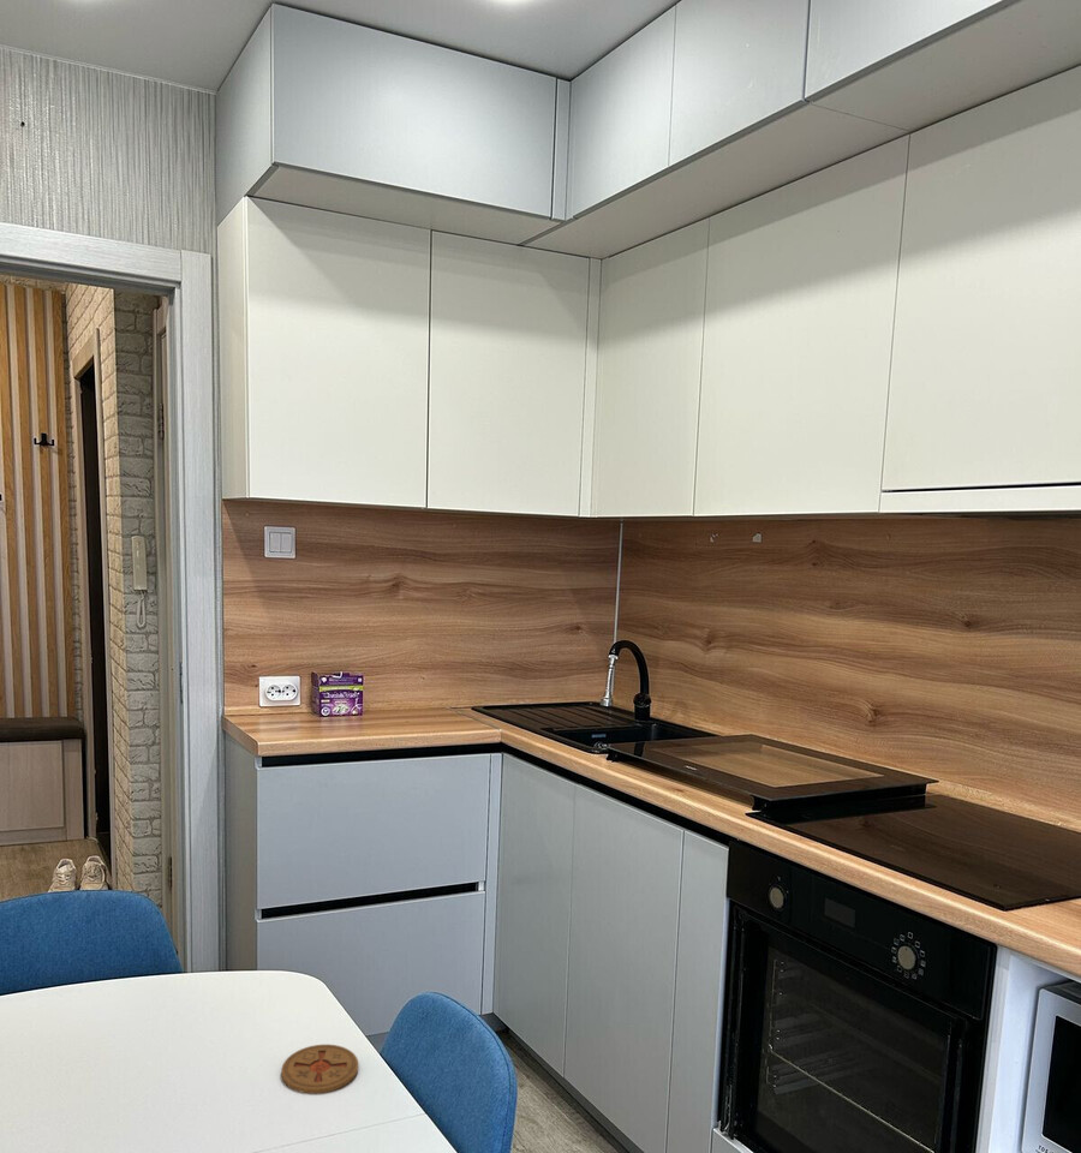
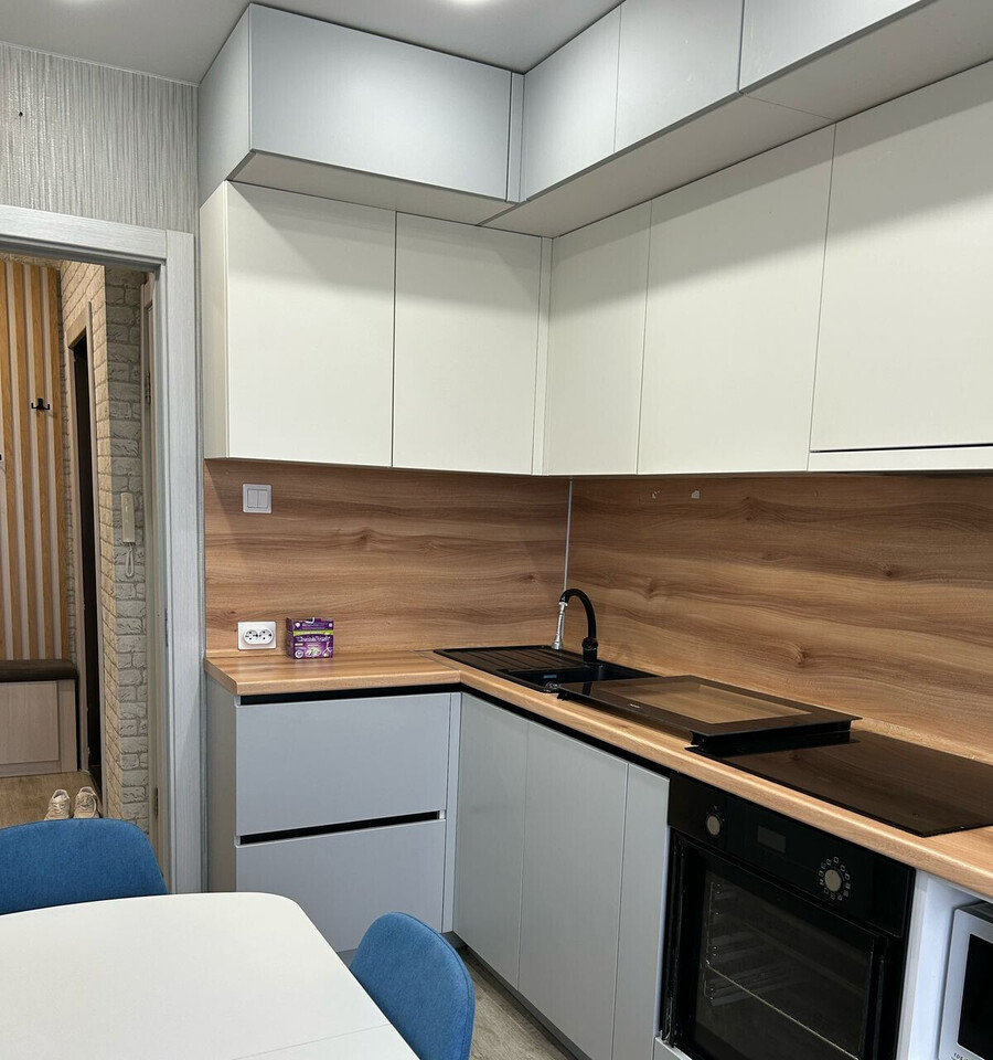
- coaster (319, 1068)
